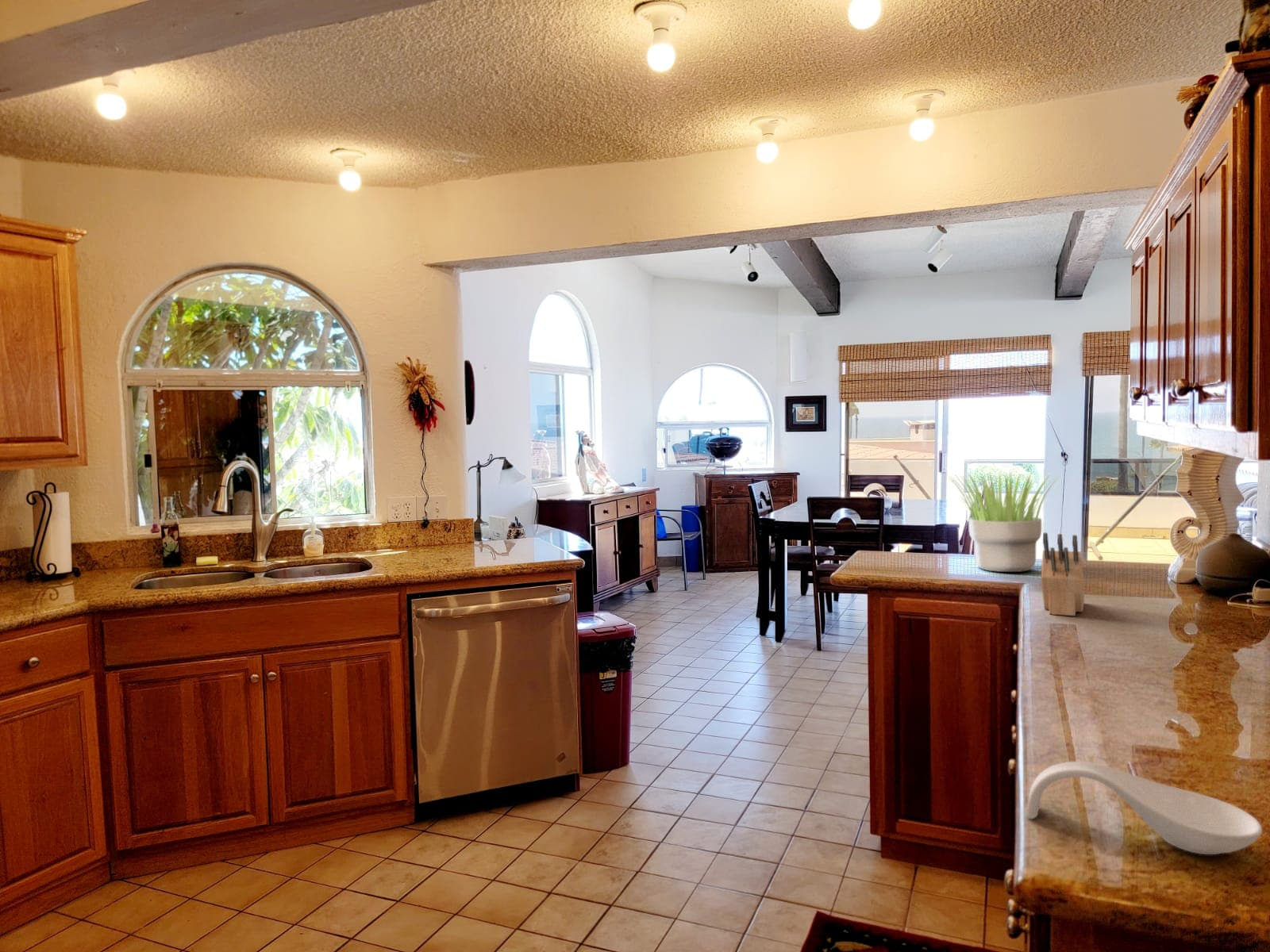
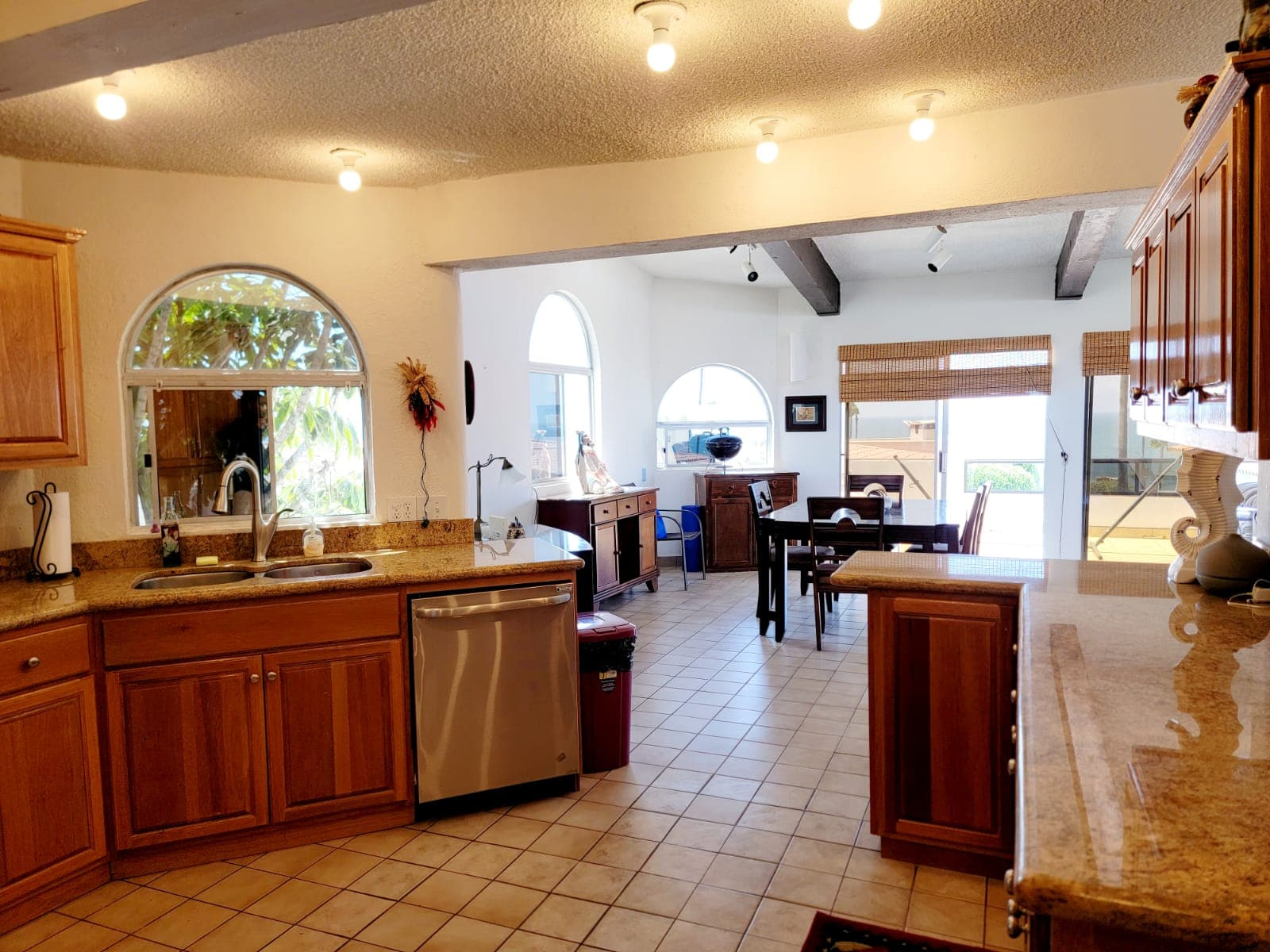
- potted plant (1003, 520)
- knife block (1063, 570)
- spoon rest (1137, 803)
